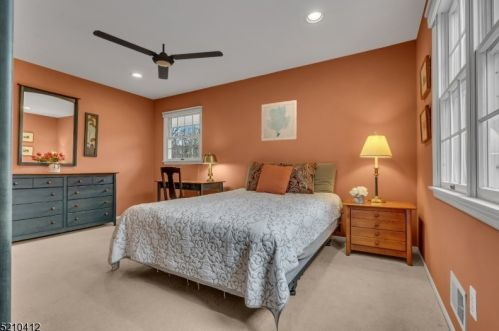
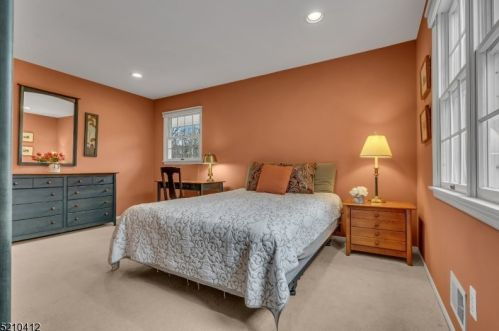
- wall art (278, 121)
- ceiling fan (163, 59)
